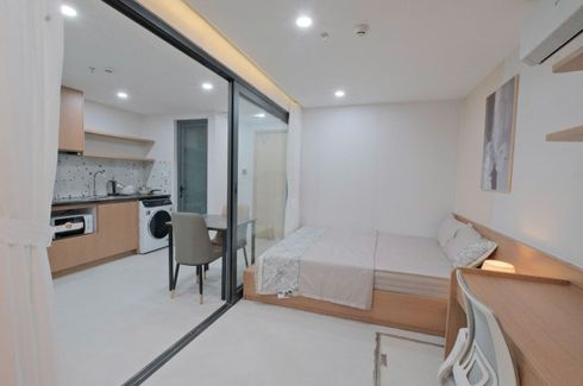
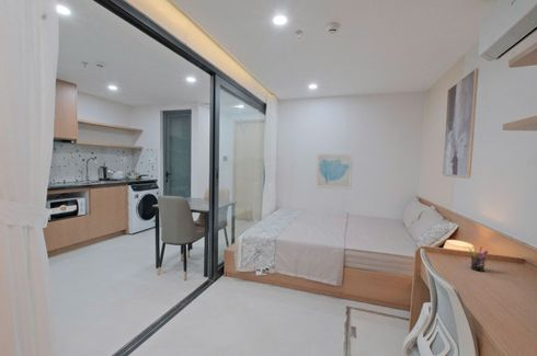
+ pen holder (477, 257)
+ wall art (333, 171)
